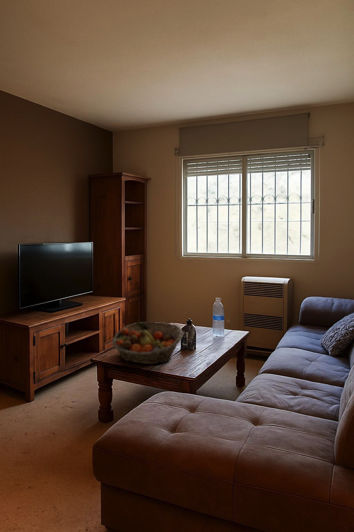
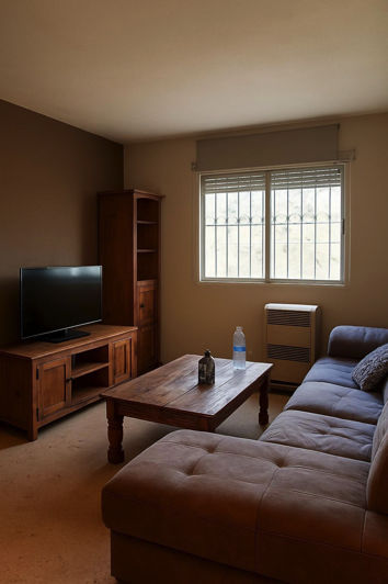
- fruit basket (147, 342)
